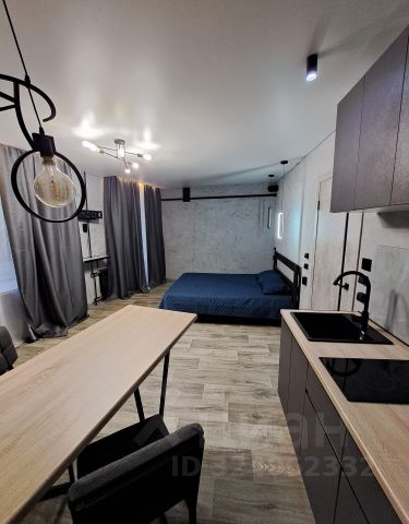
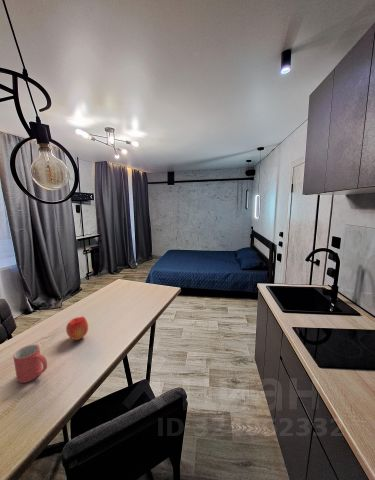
+ apple (77, 328)
+ mug (32, 363)
